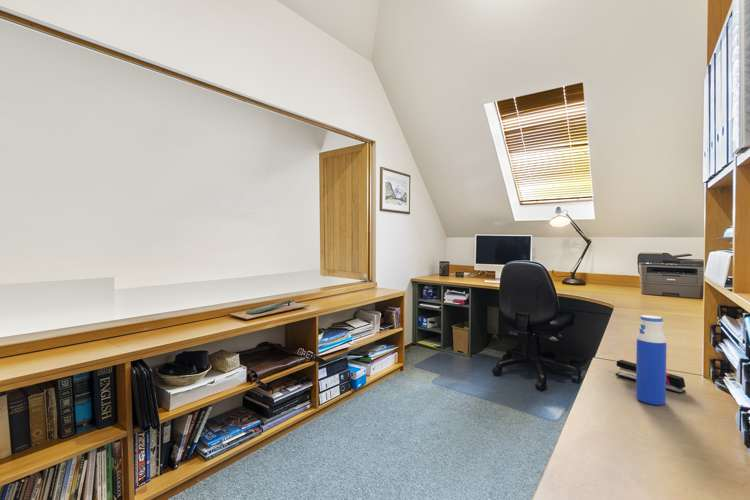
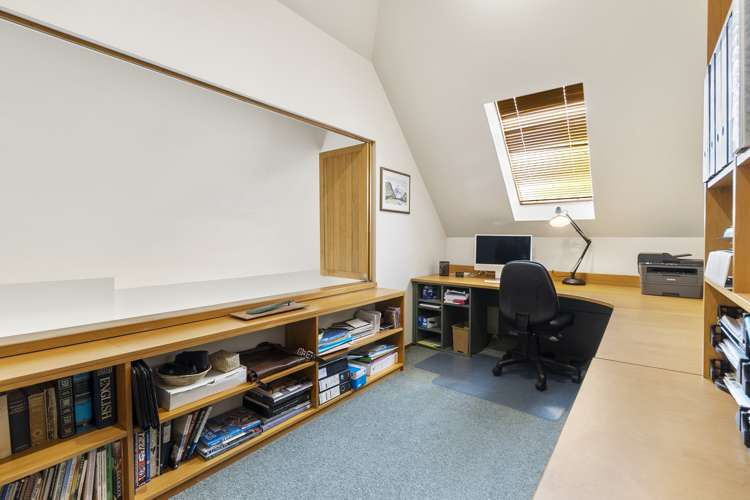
- water bottle (651, 358)
- stapler (635, 376)
